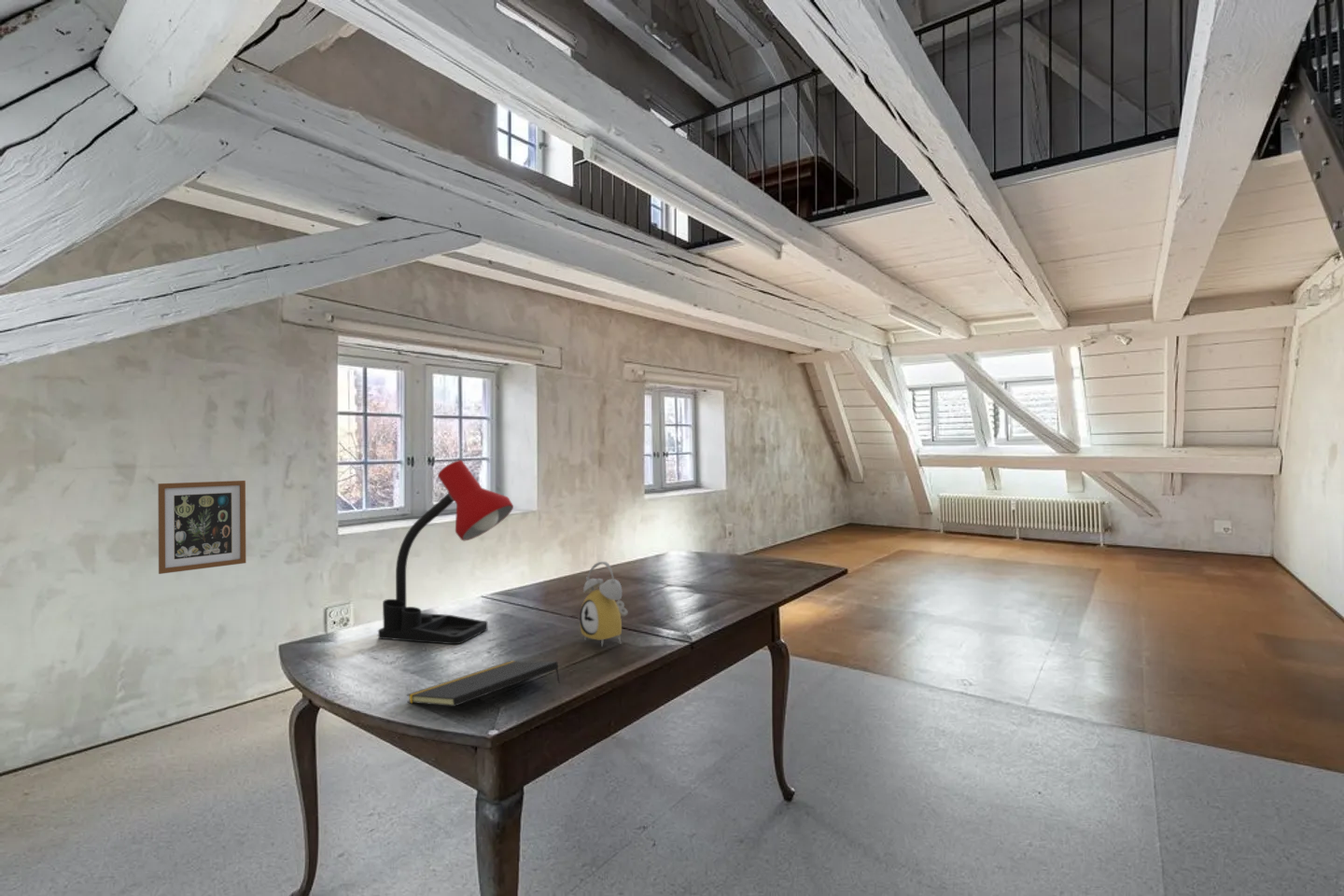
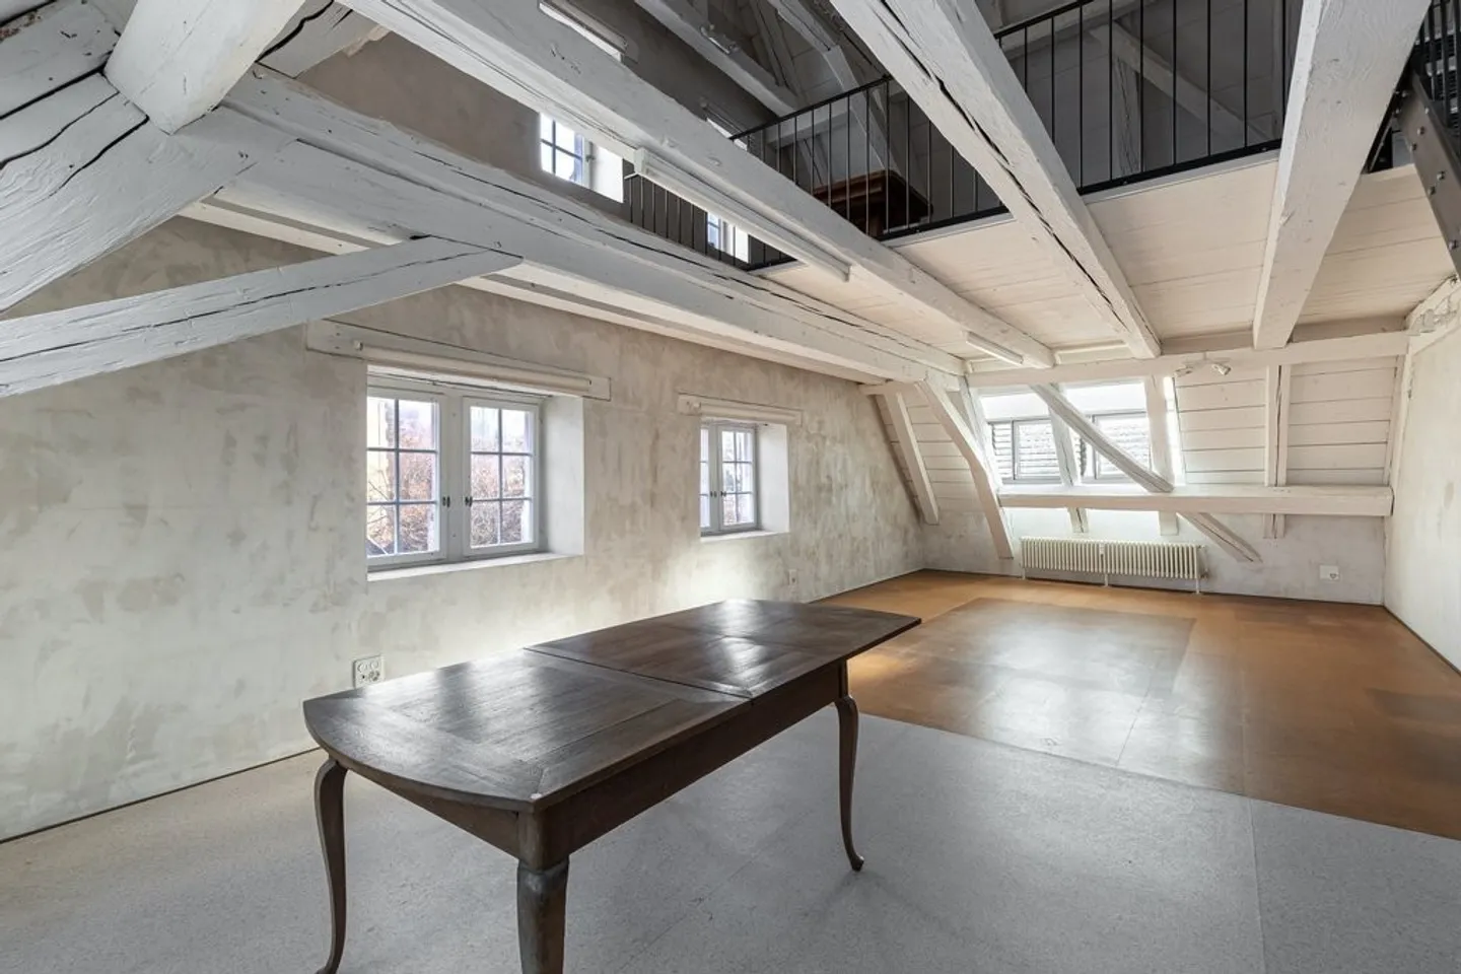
- notepad (484, 680)
- alarm clock (608, 599)
- wall art (203, 525)
- desk lamp (457, 535)
